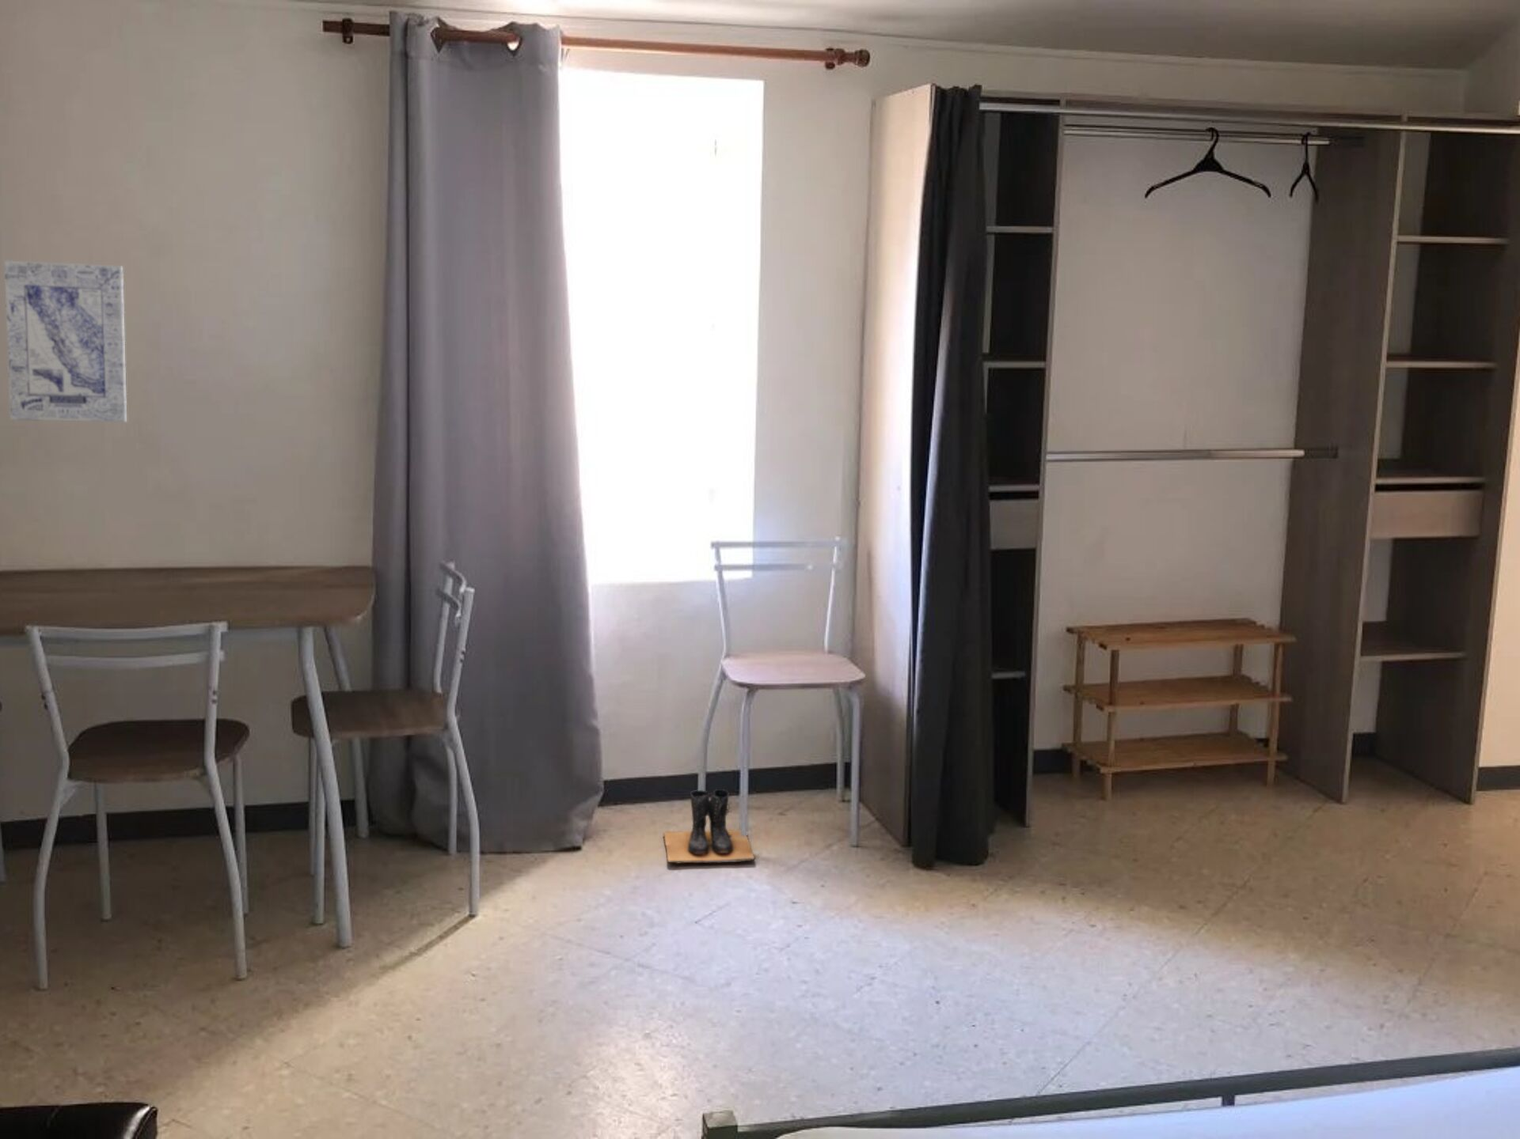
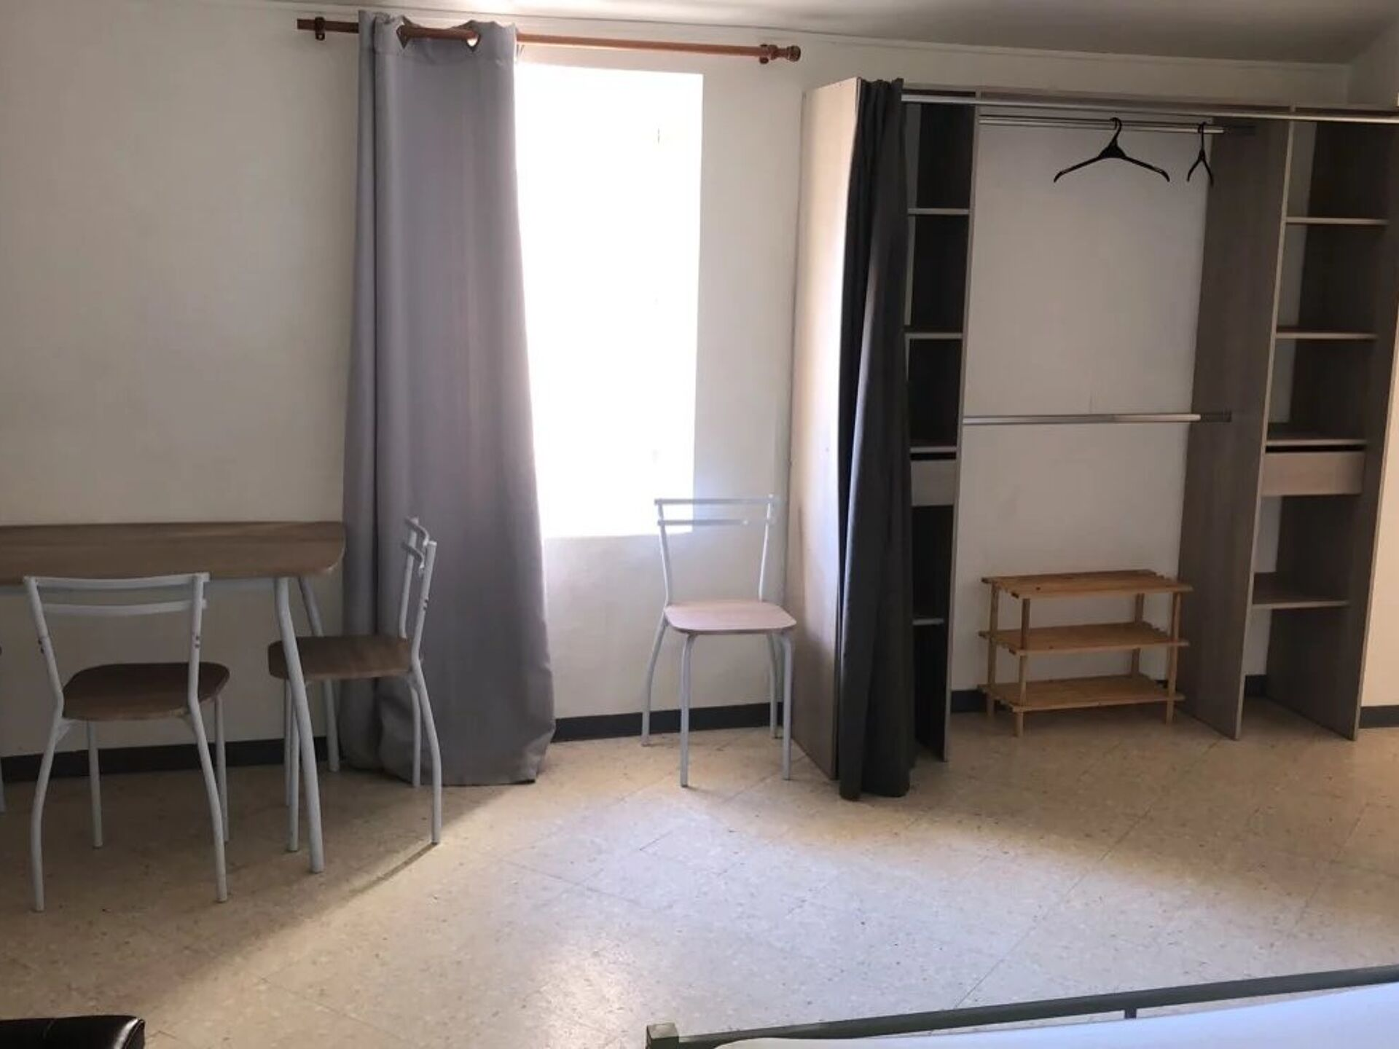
- boots (710, 822)
- wall art (67, 342)
